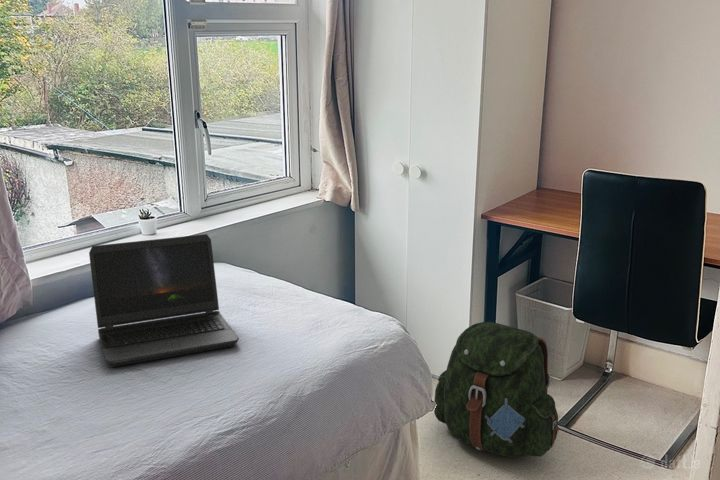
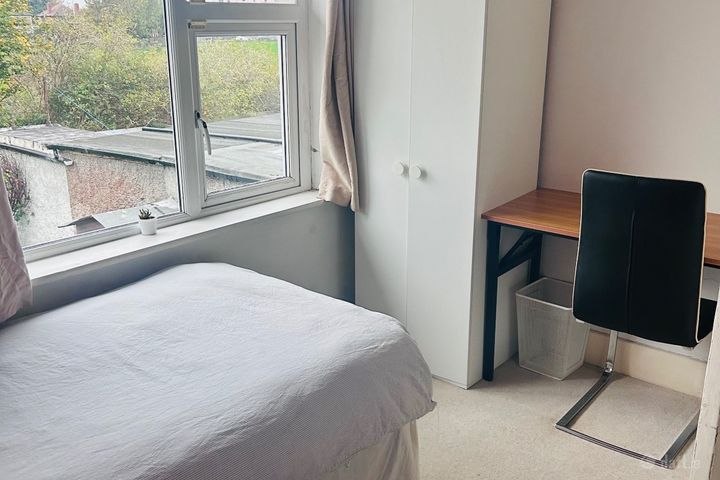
- laptop computer (163, 296)
- backpack (499, 387)
